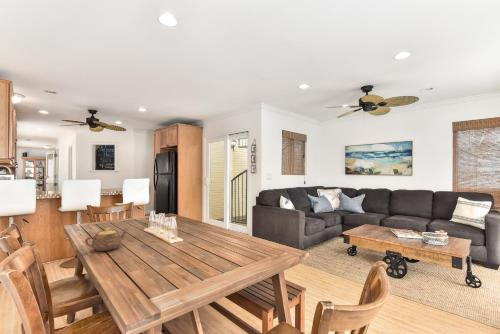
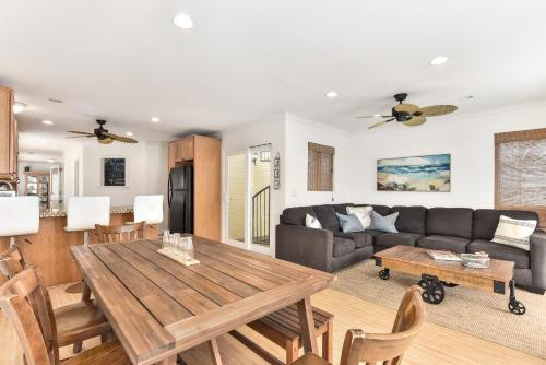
- teapot (108, 238)
